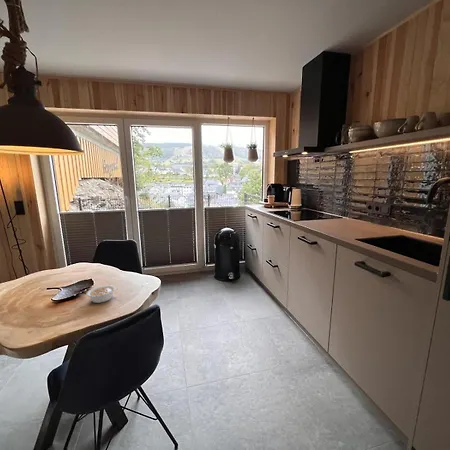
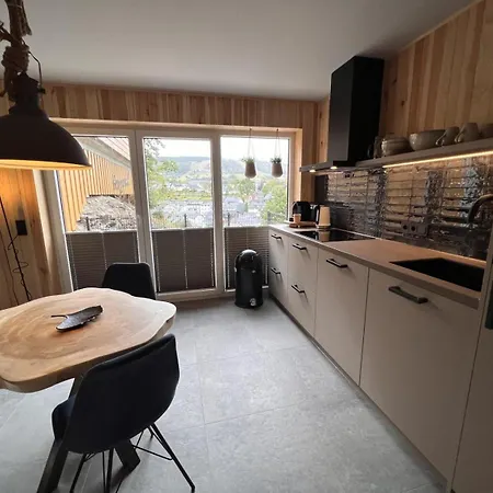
- legume (102, 293)
